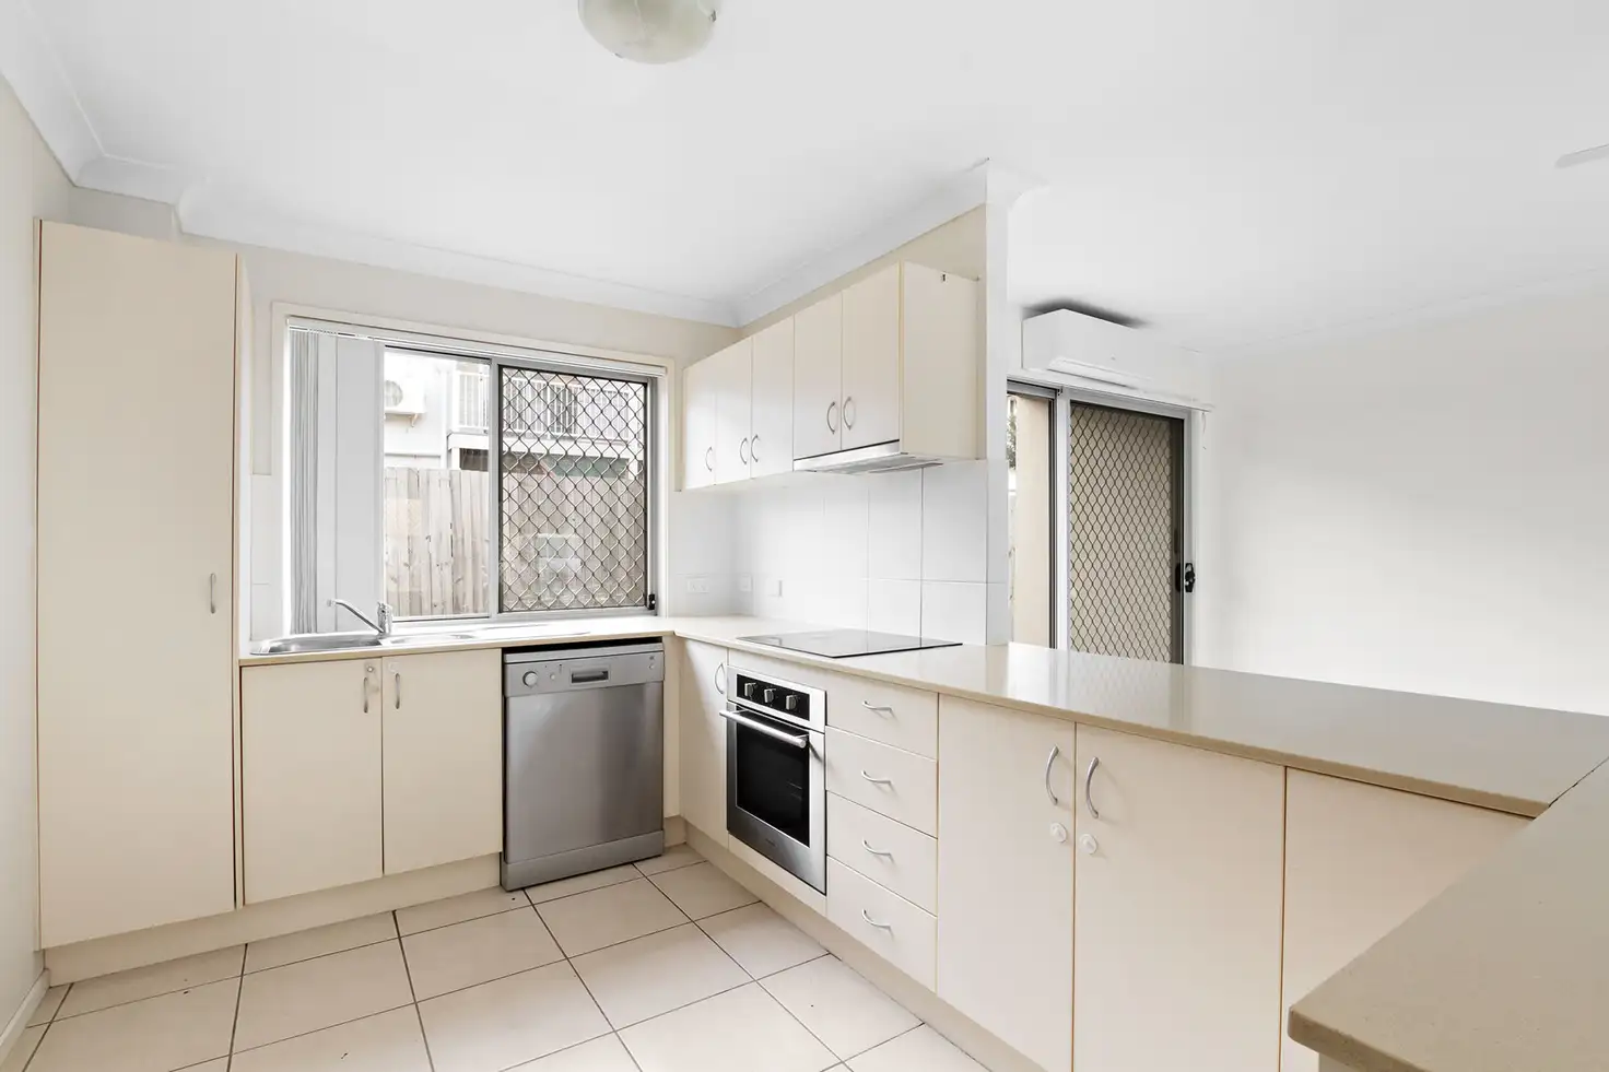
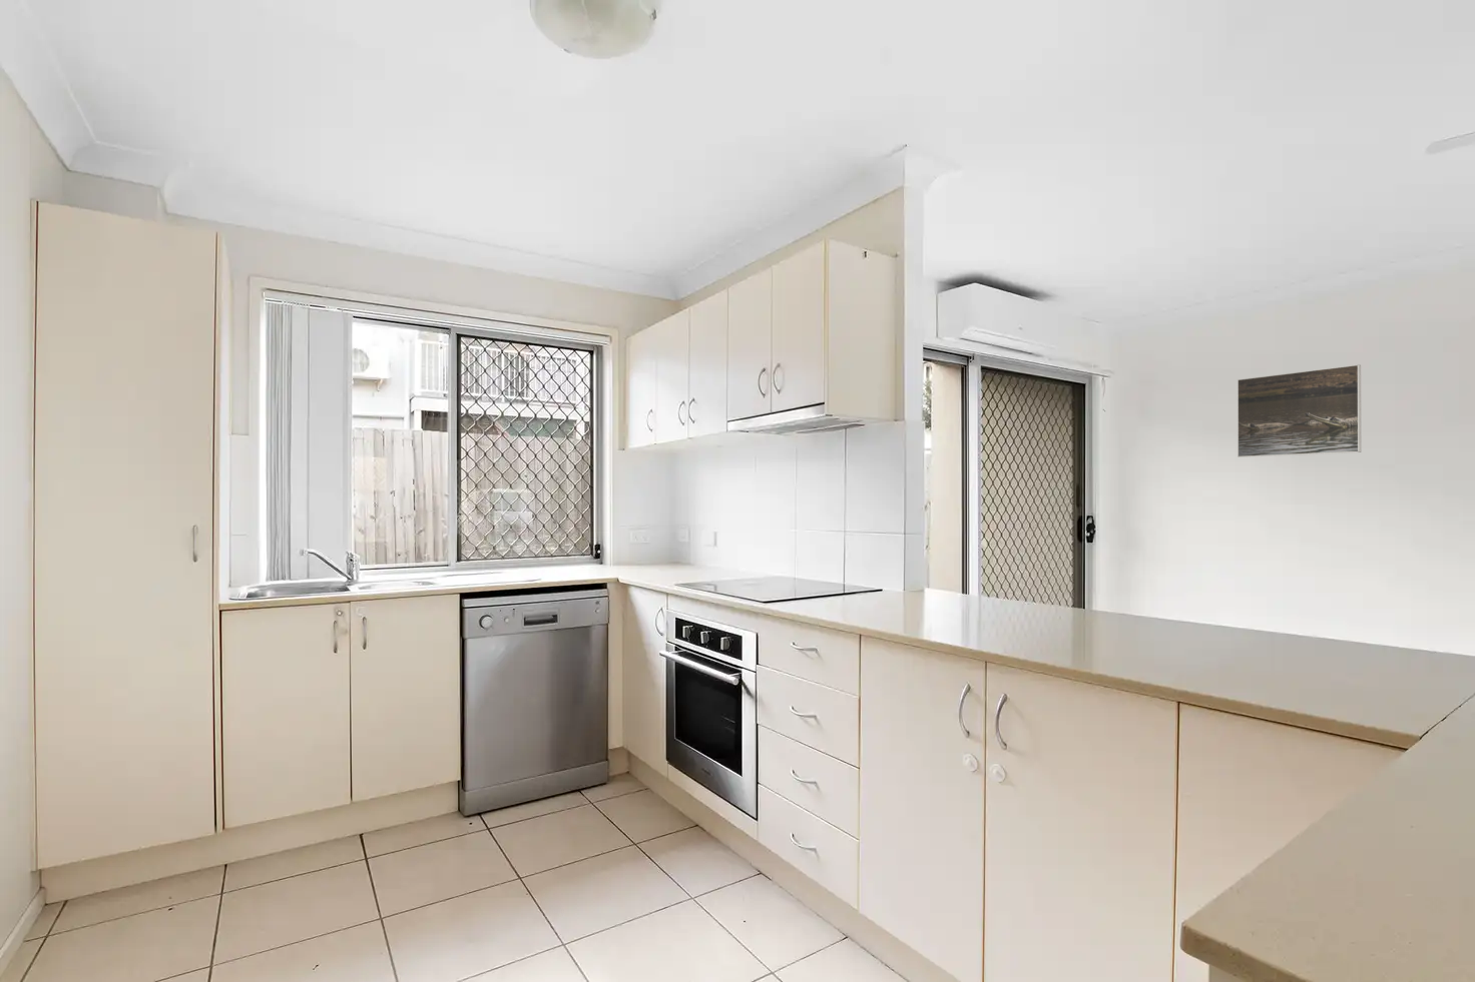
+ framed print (1295, 413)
